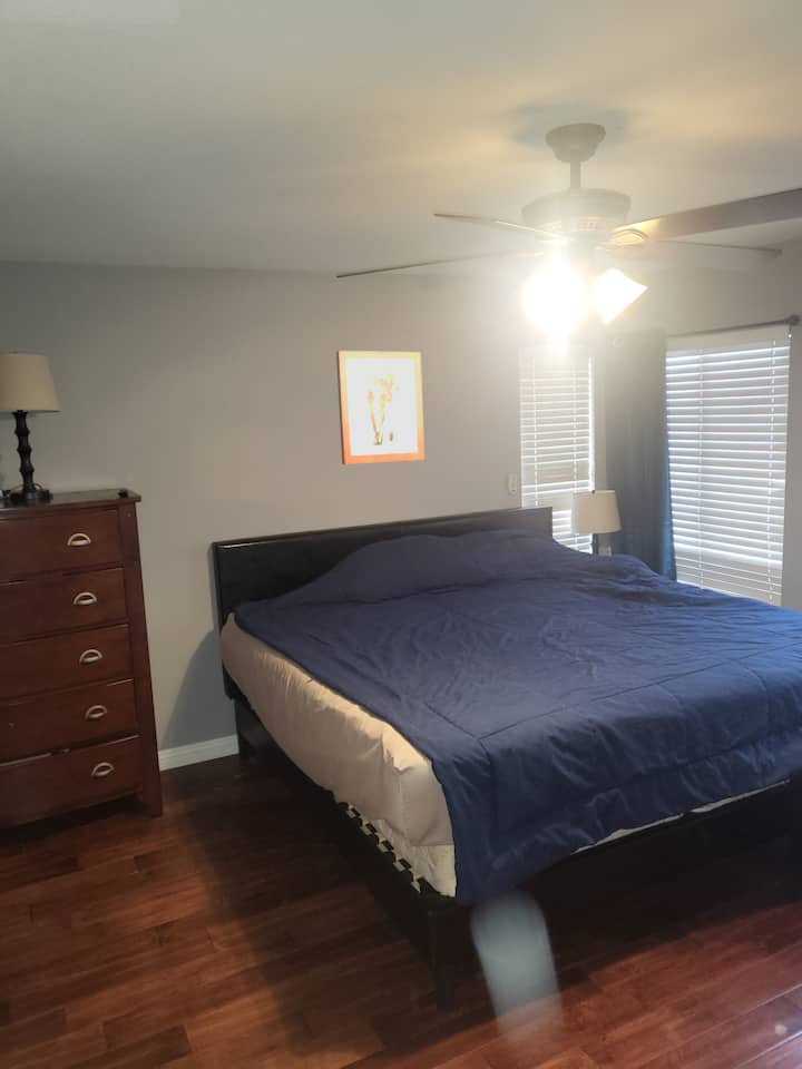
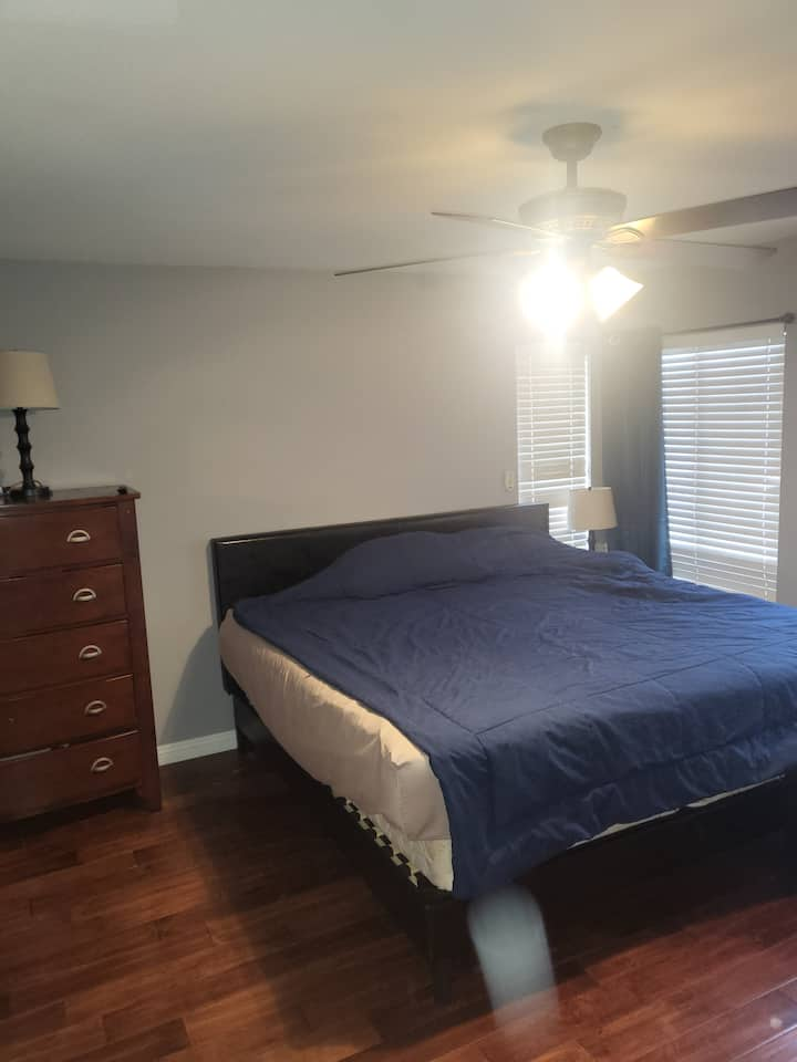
- wall art (381, 406)
